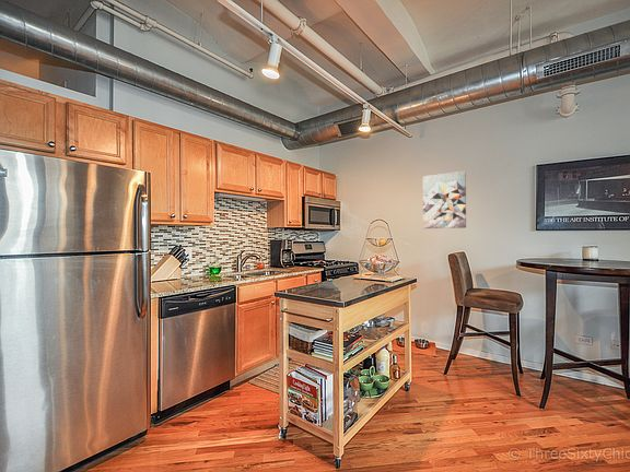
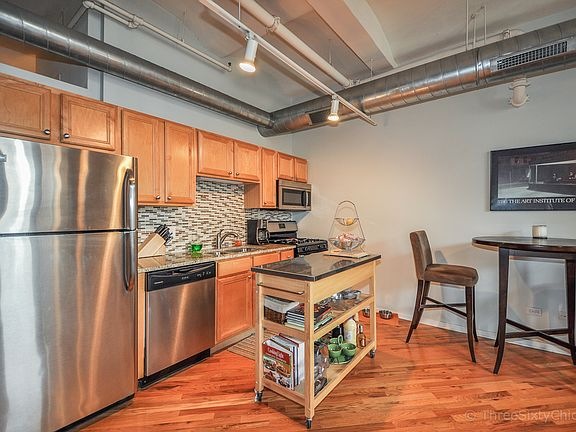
- wall art (443, 201)
